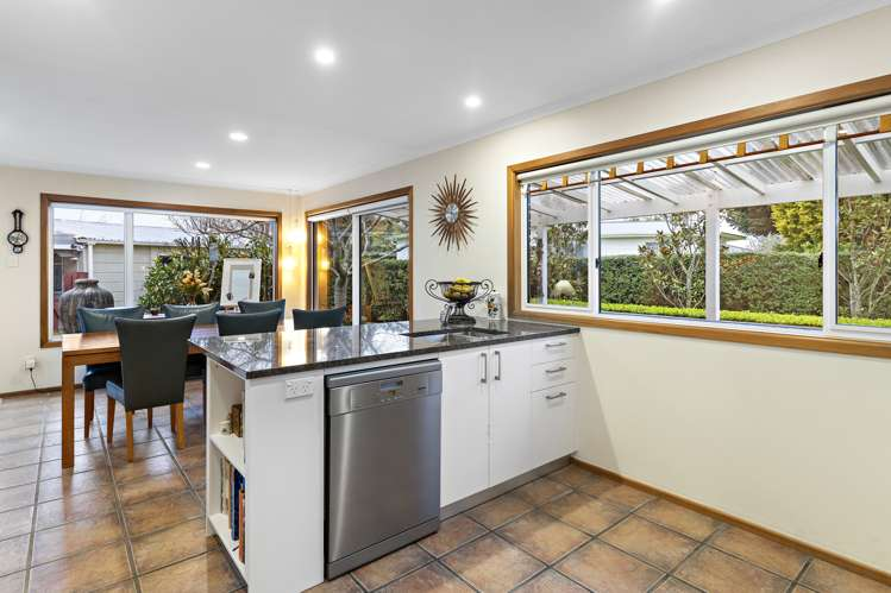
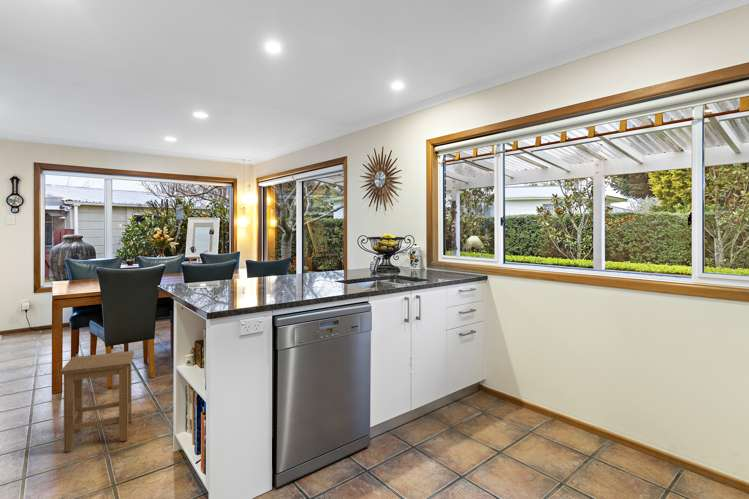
+ stool (101, 404)
